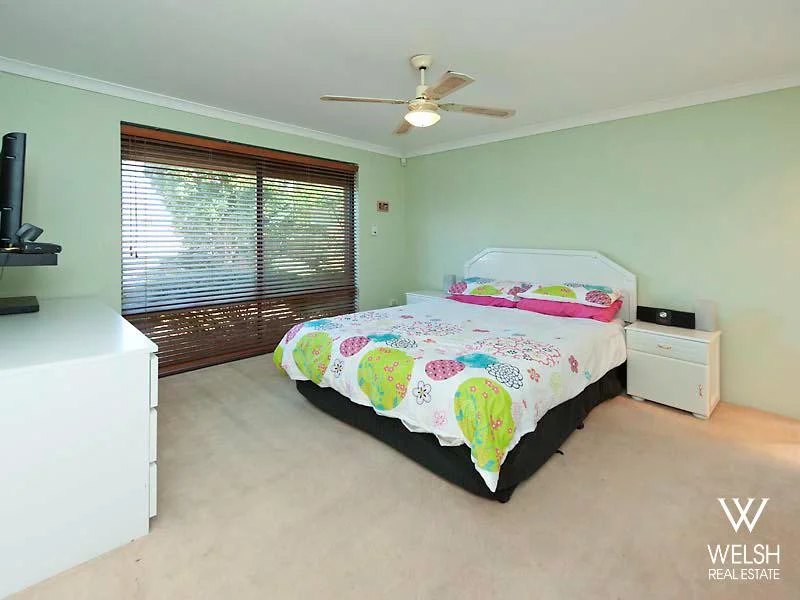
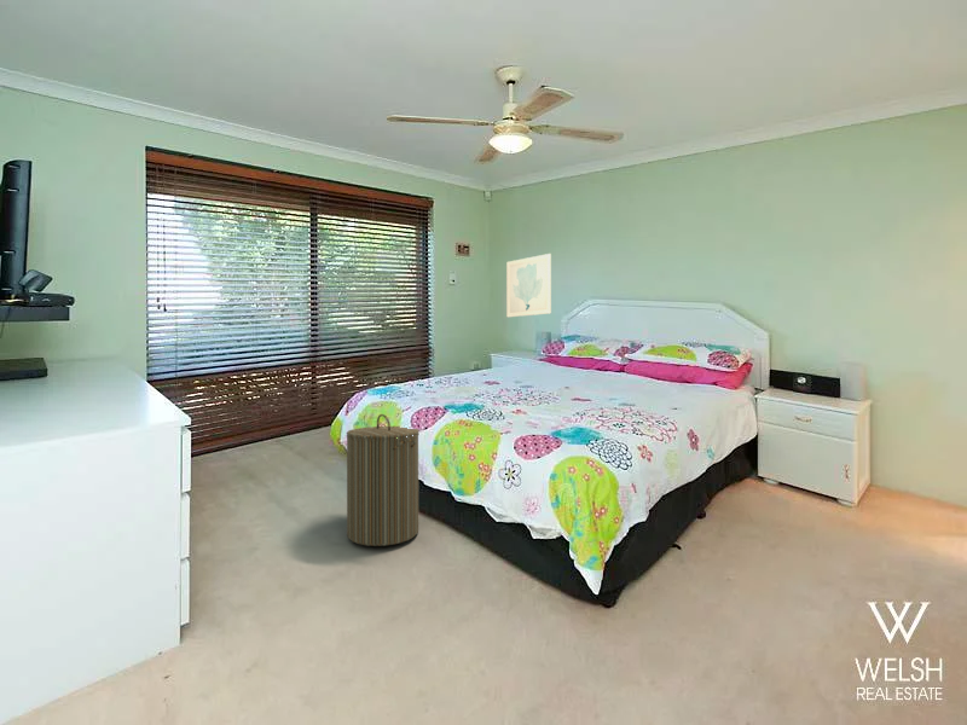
+ wall art (527, 286)
+ laundry hamper (383, 474)
